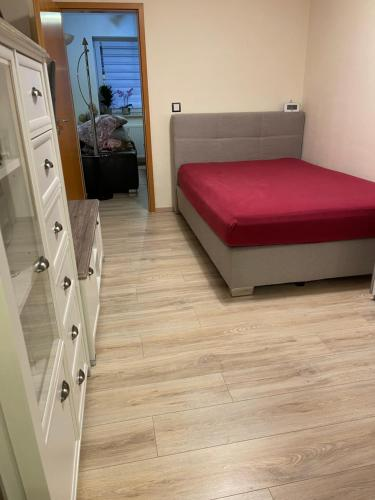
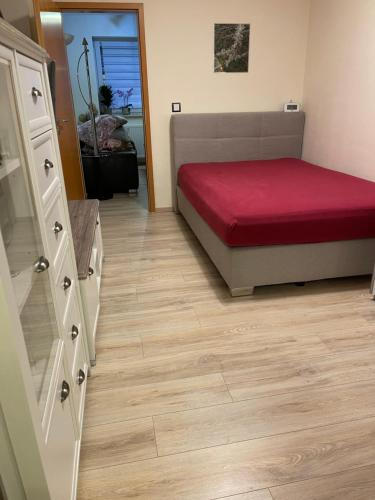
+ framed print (231, 48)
